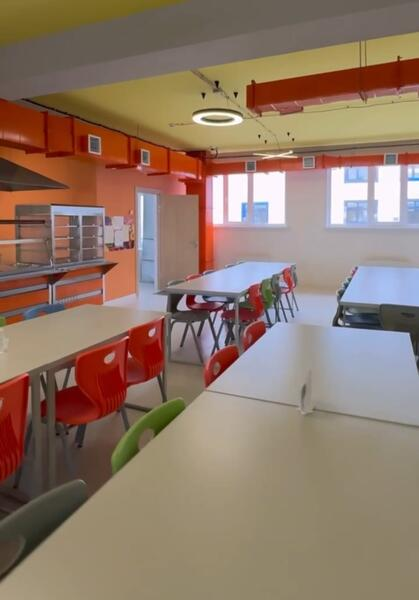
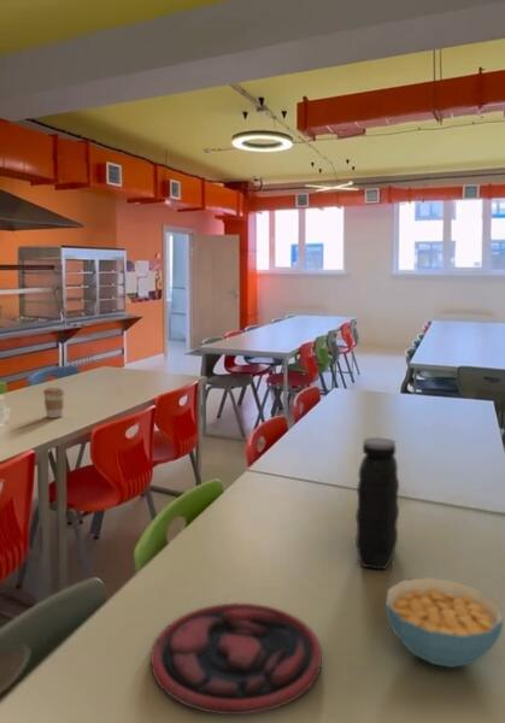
+ water jug (377, 498)
+ cereal bowl (441, 629)
+ plate (236, 649)
+ coffee cup (54, 401)
